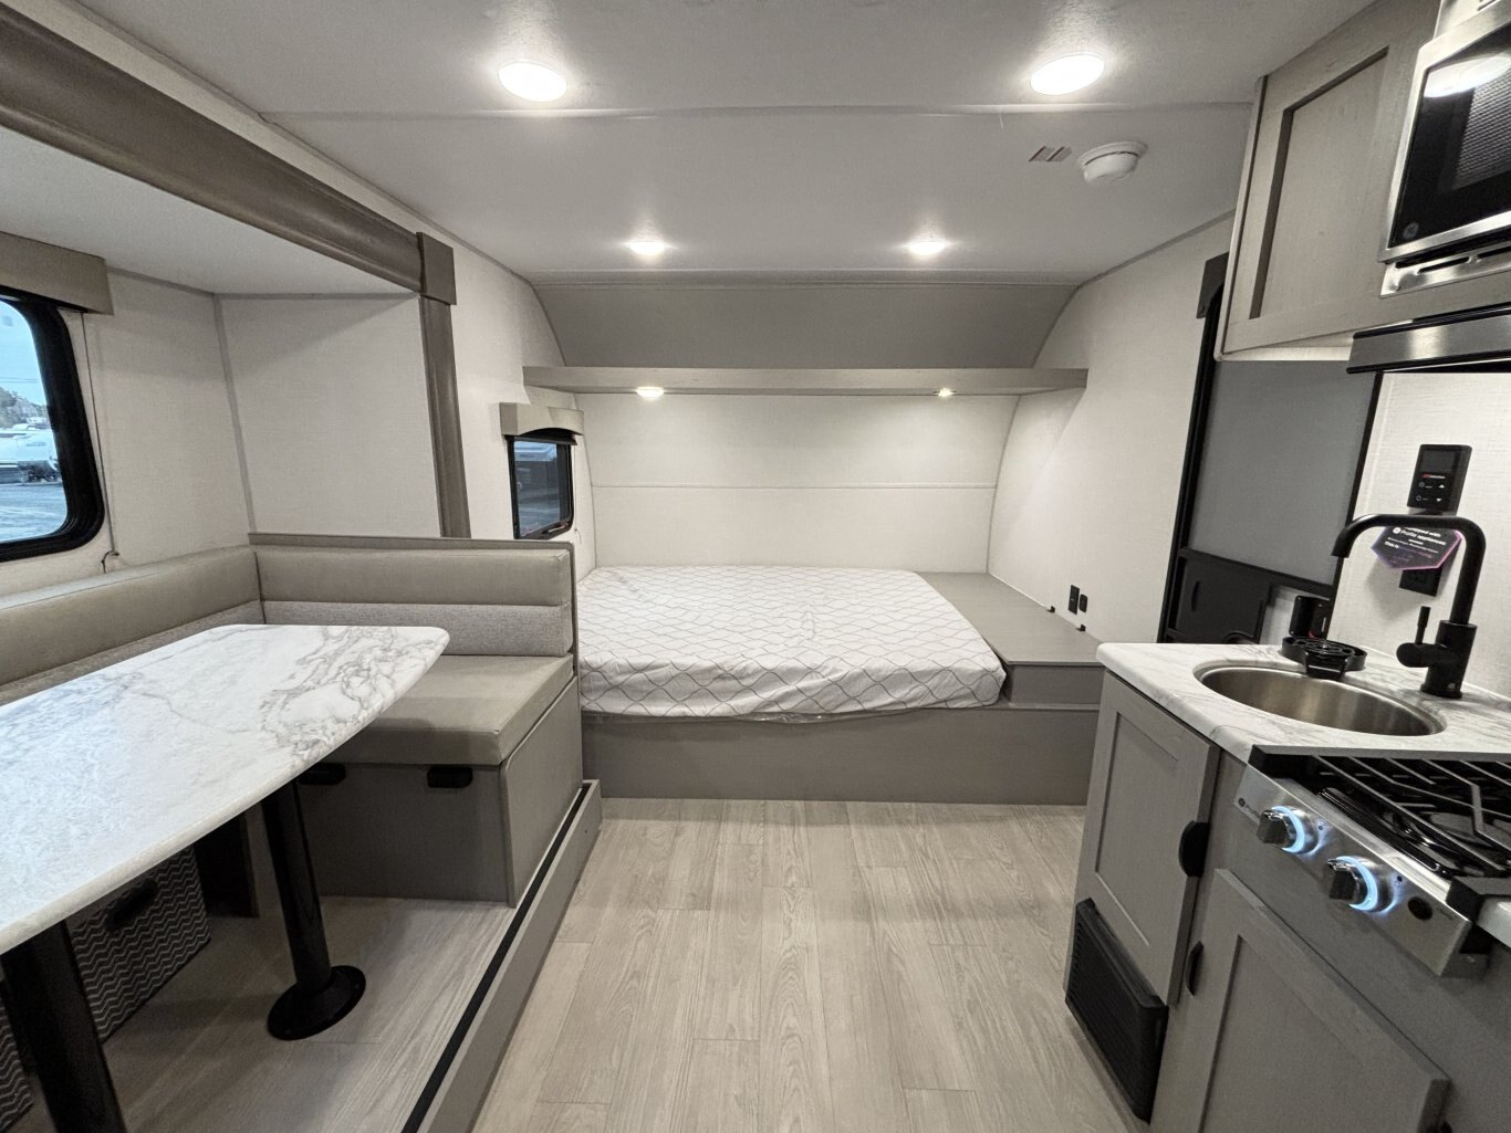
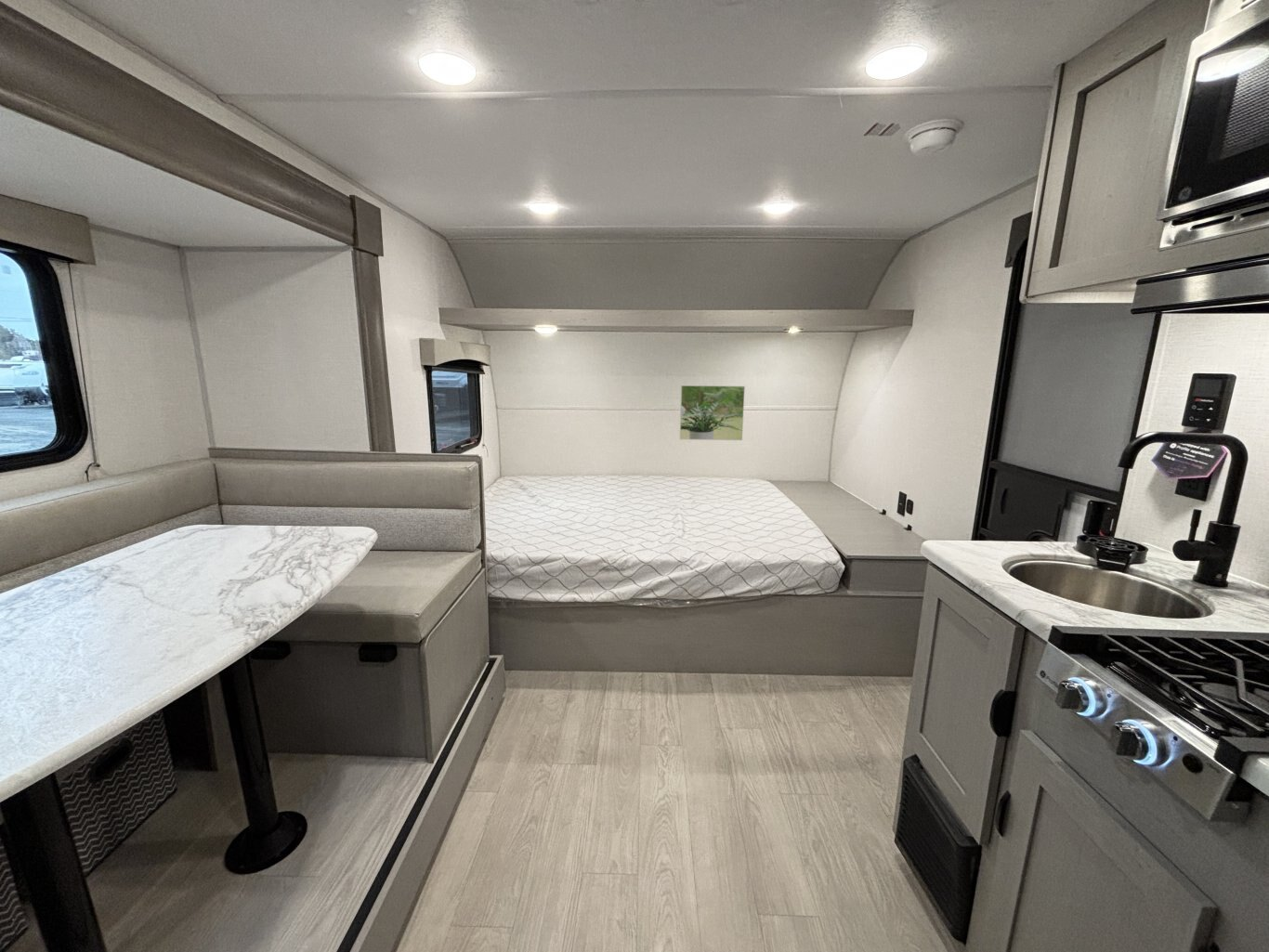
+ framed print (712, 412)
